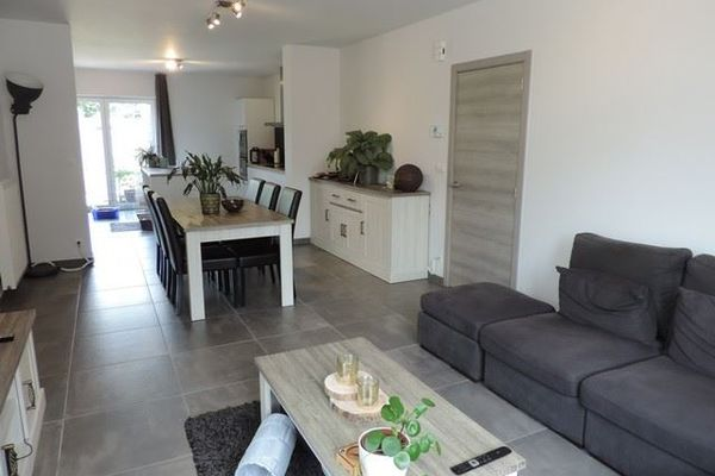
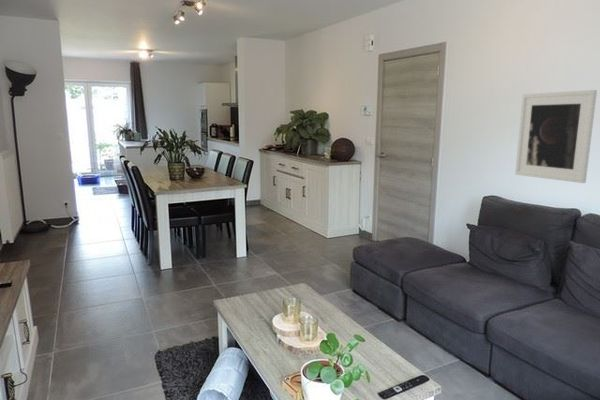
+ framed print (552, 136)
